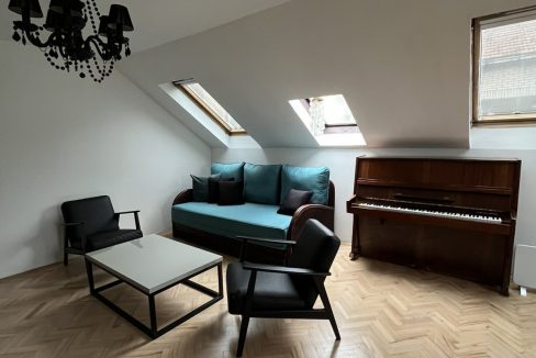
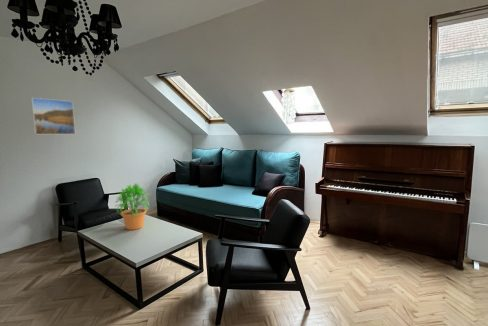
+ potted plant (133, 205)
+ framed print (54, 117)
